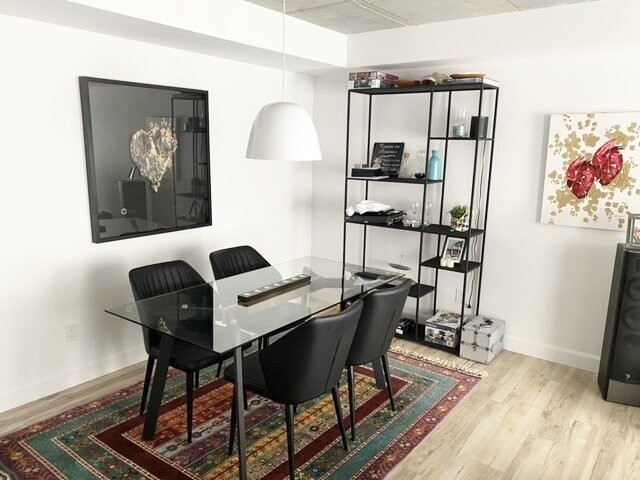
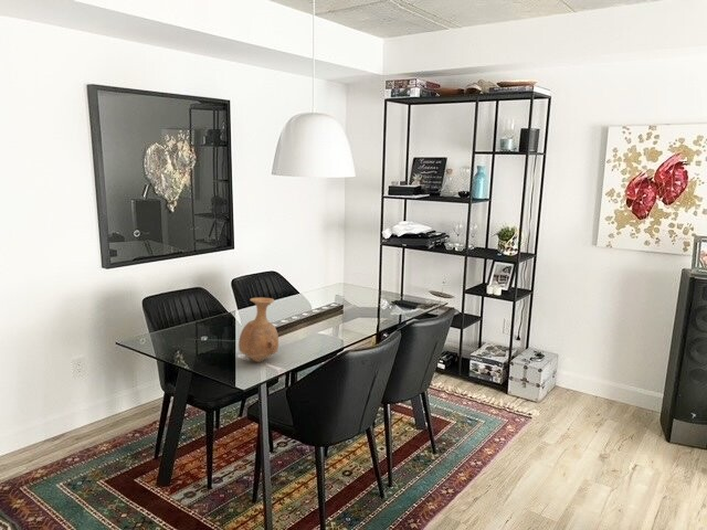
+ vase (258, 329)
